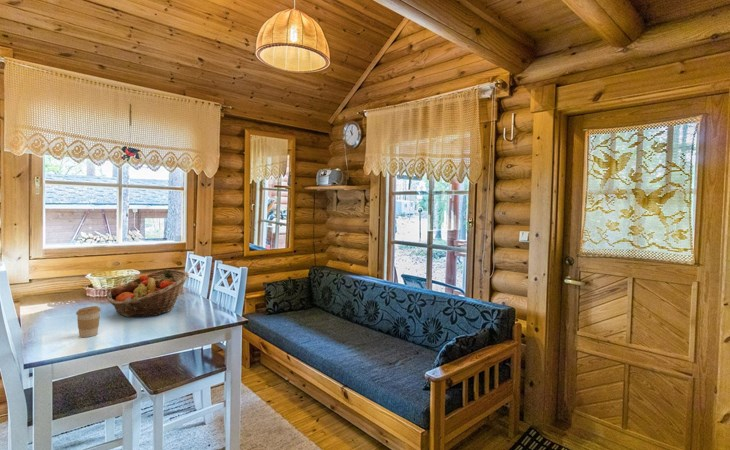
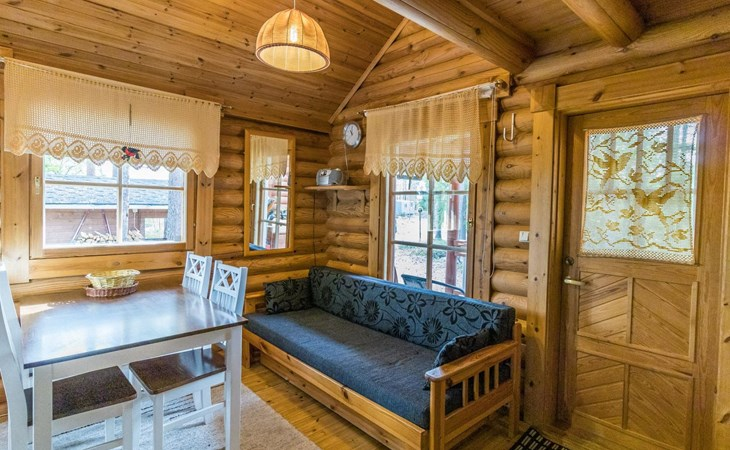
- fruit basket (149, 291)
- coffee cup (88, 320)
